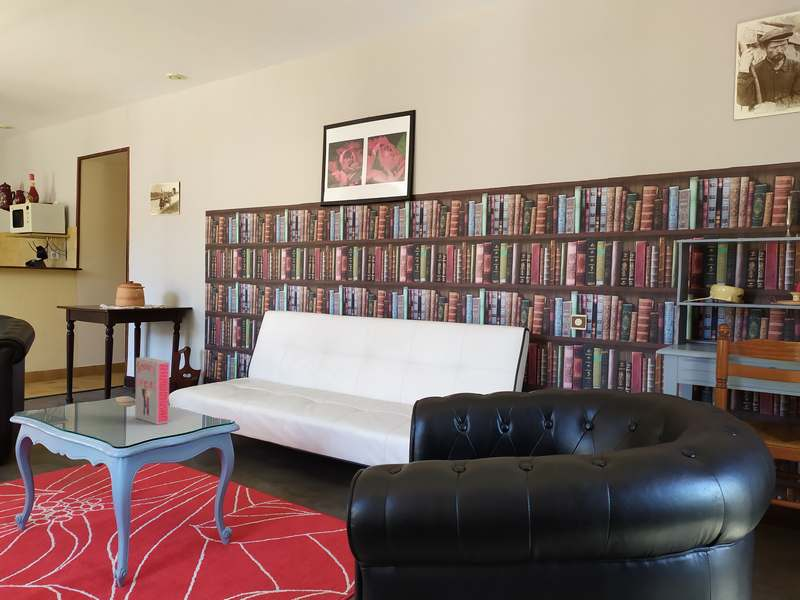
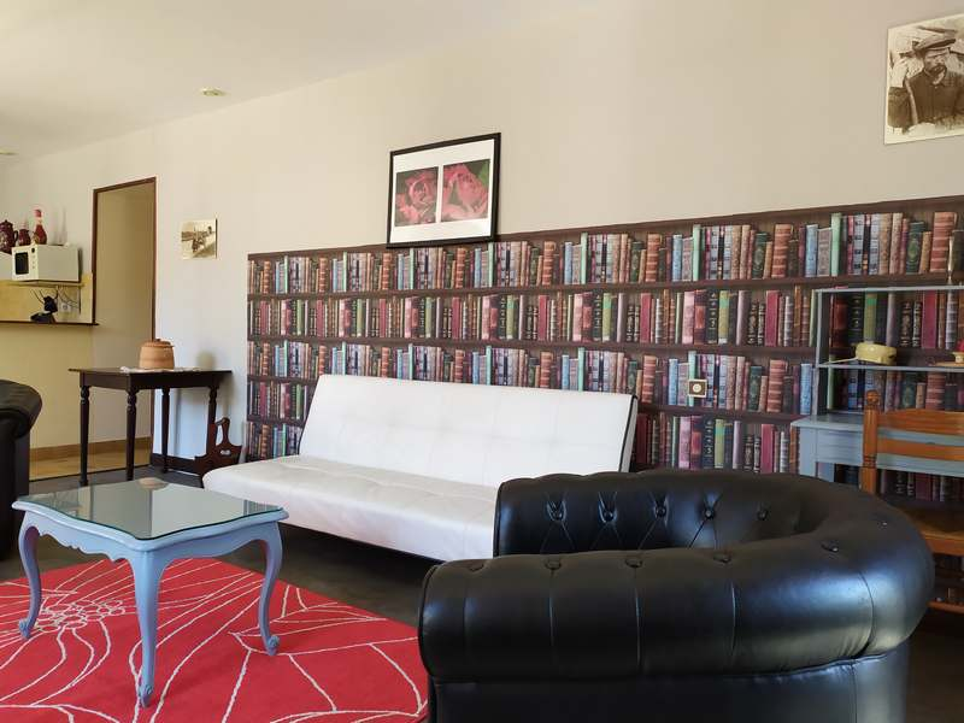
- board game (152, 389)
